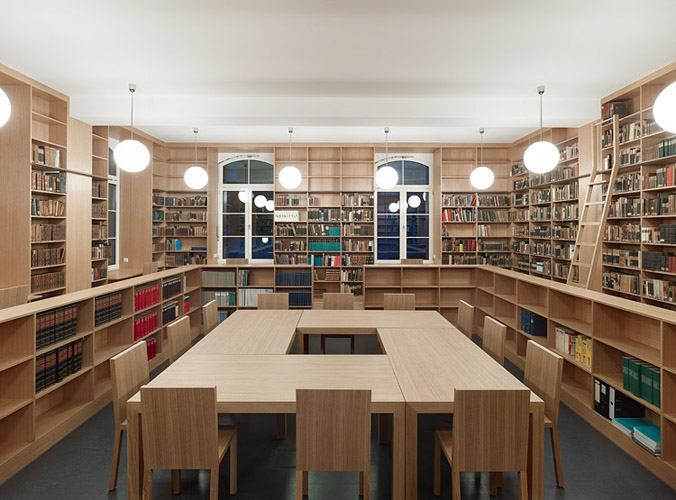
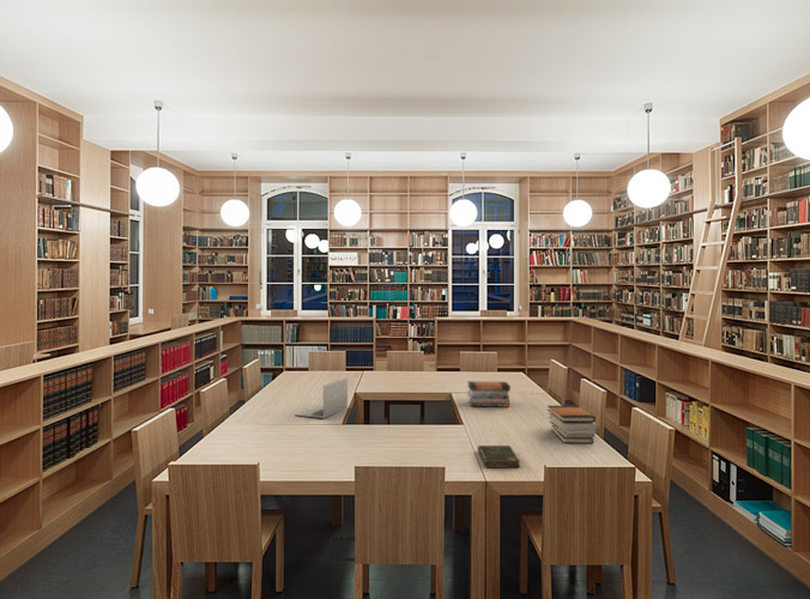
+ bible (497, 455)
+ book stack (488, 393)
+ book stack (570, 423)
+ laptop (324, 395)
